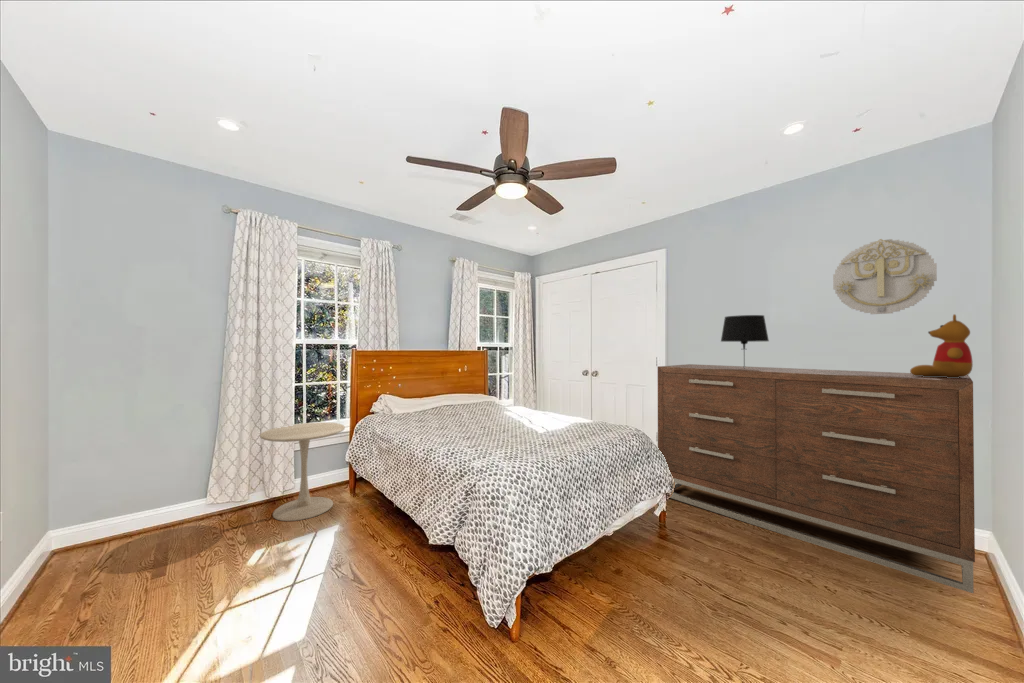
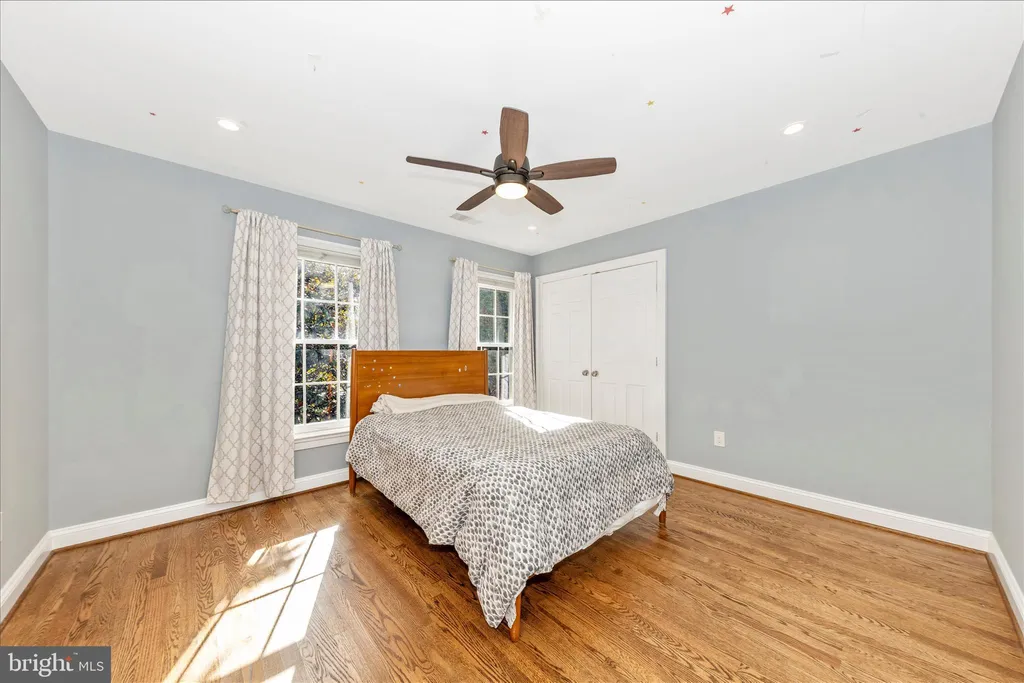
- side table (304, 469)
- table lamp (744, 342)
- wall decoration (881, 276)
- teddy bear (940, 345)
- dresser (787, 444)
